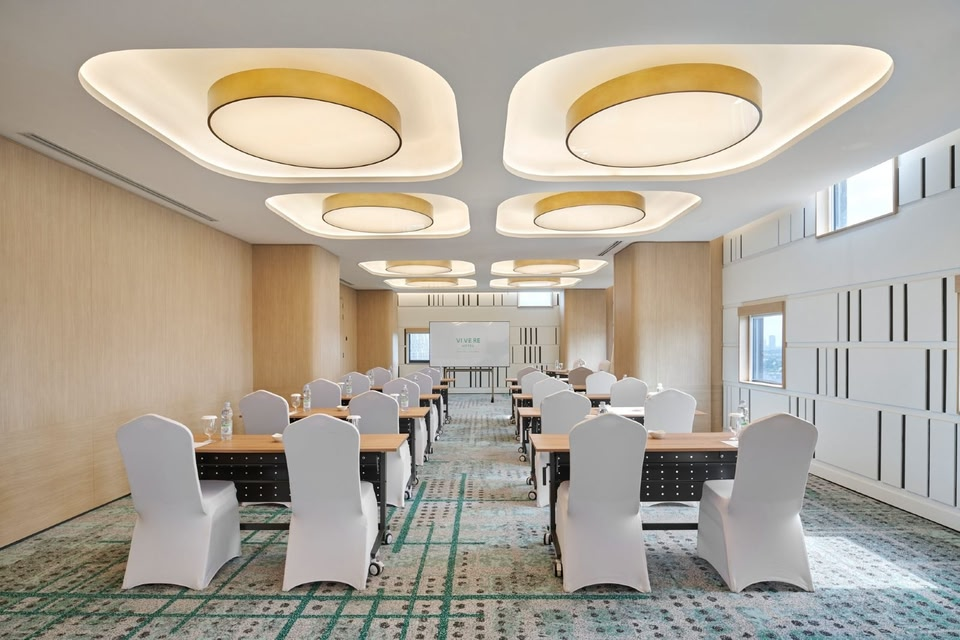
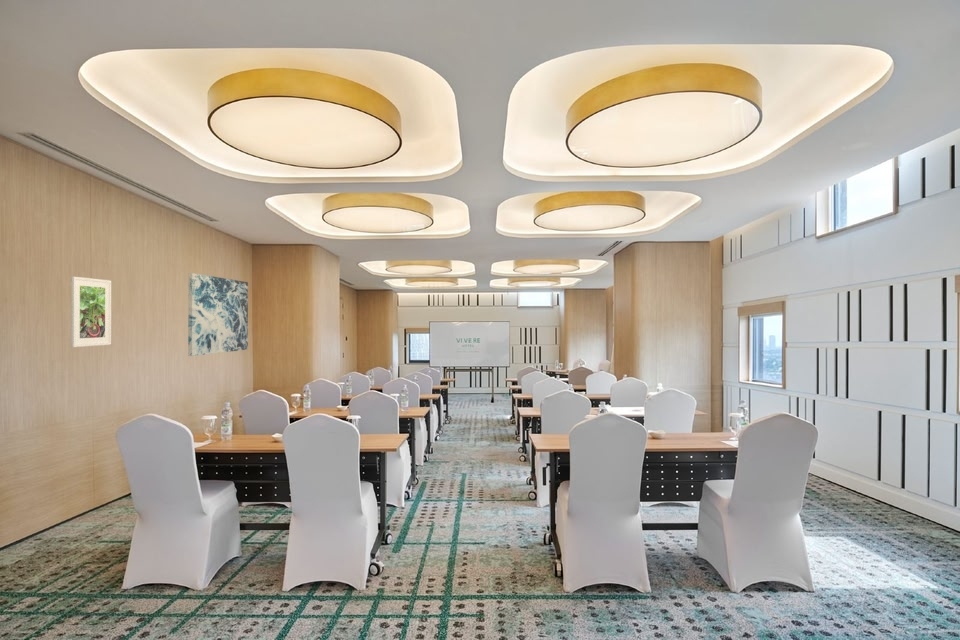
+ wall art (221, 315)
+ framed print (92, 312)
